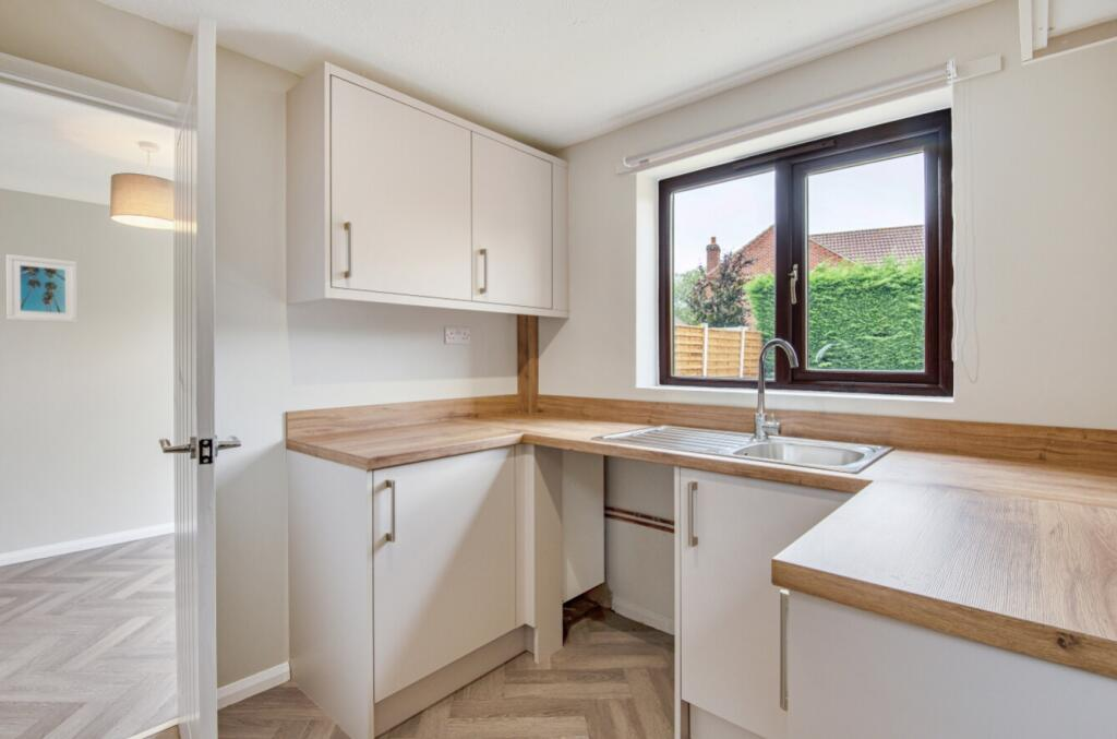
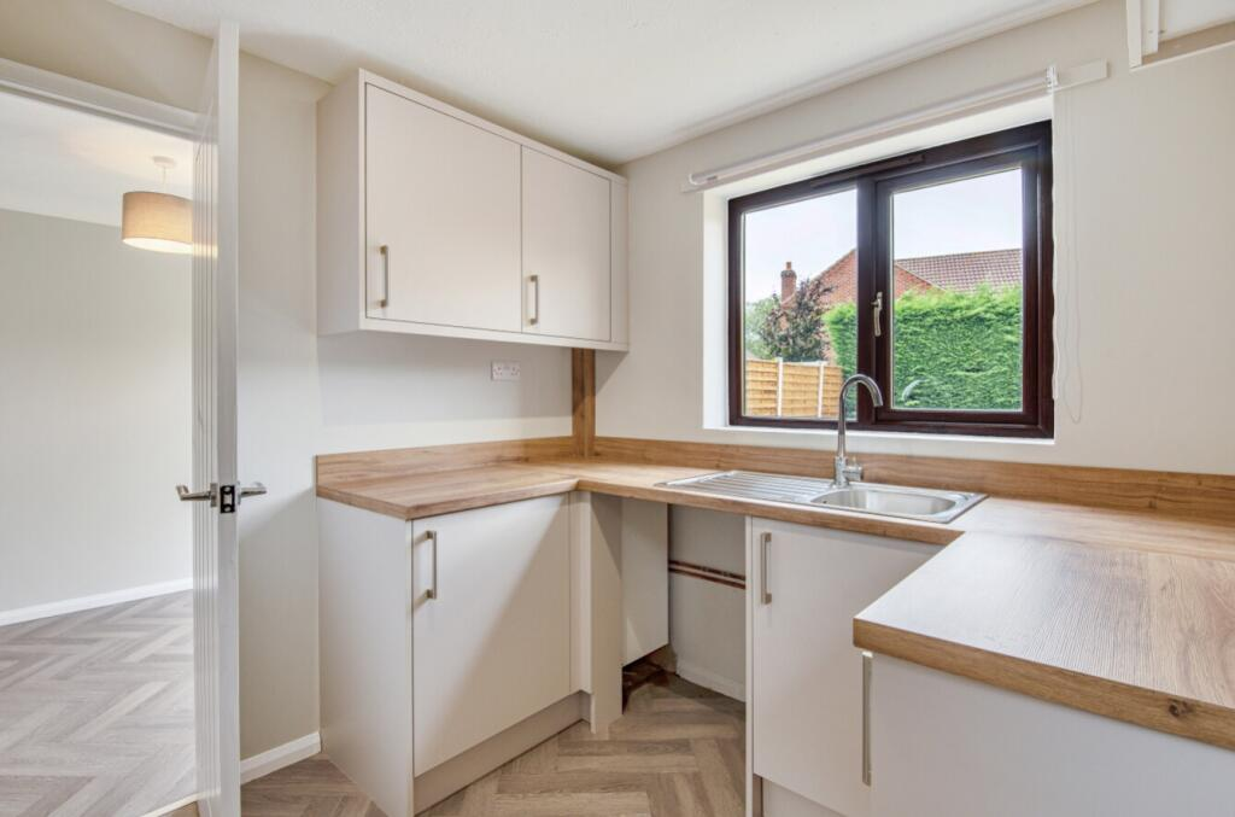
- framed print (43, 289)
